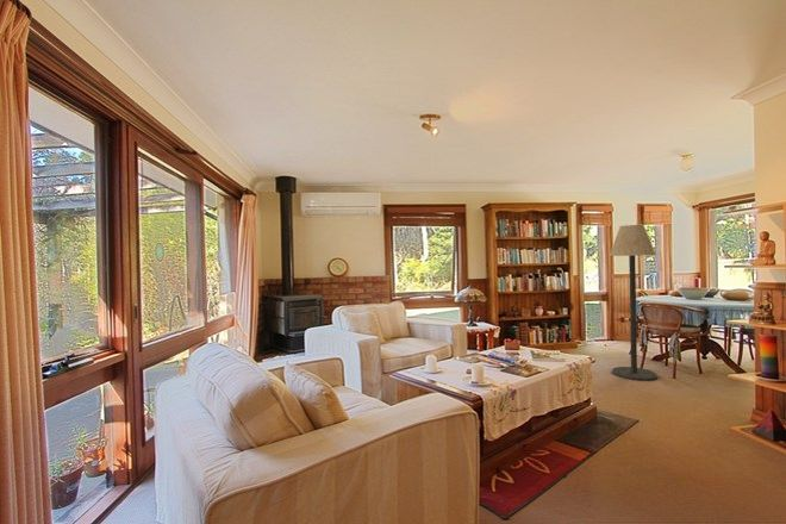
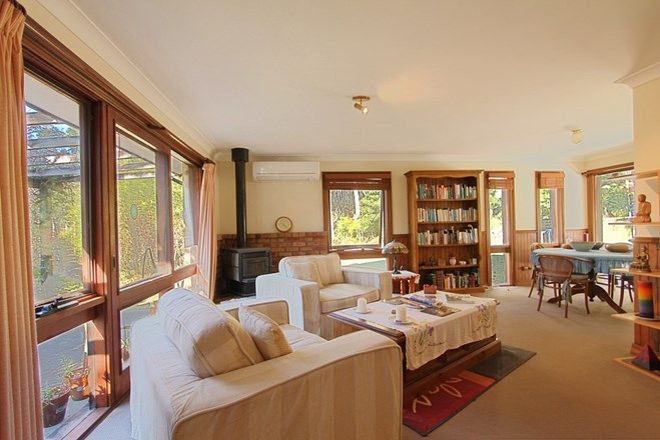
- floor lamp (632, 300)
